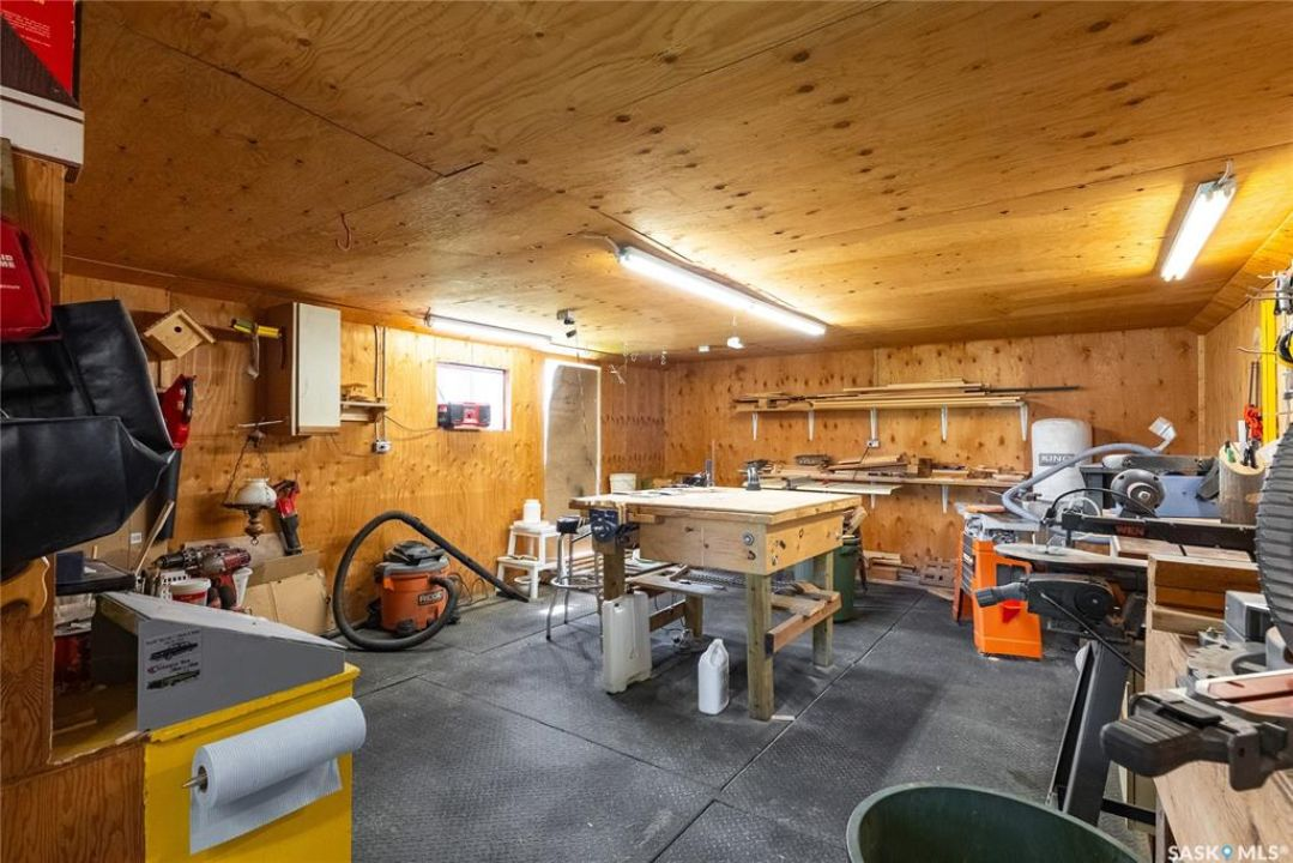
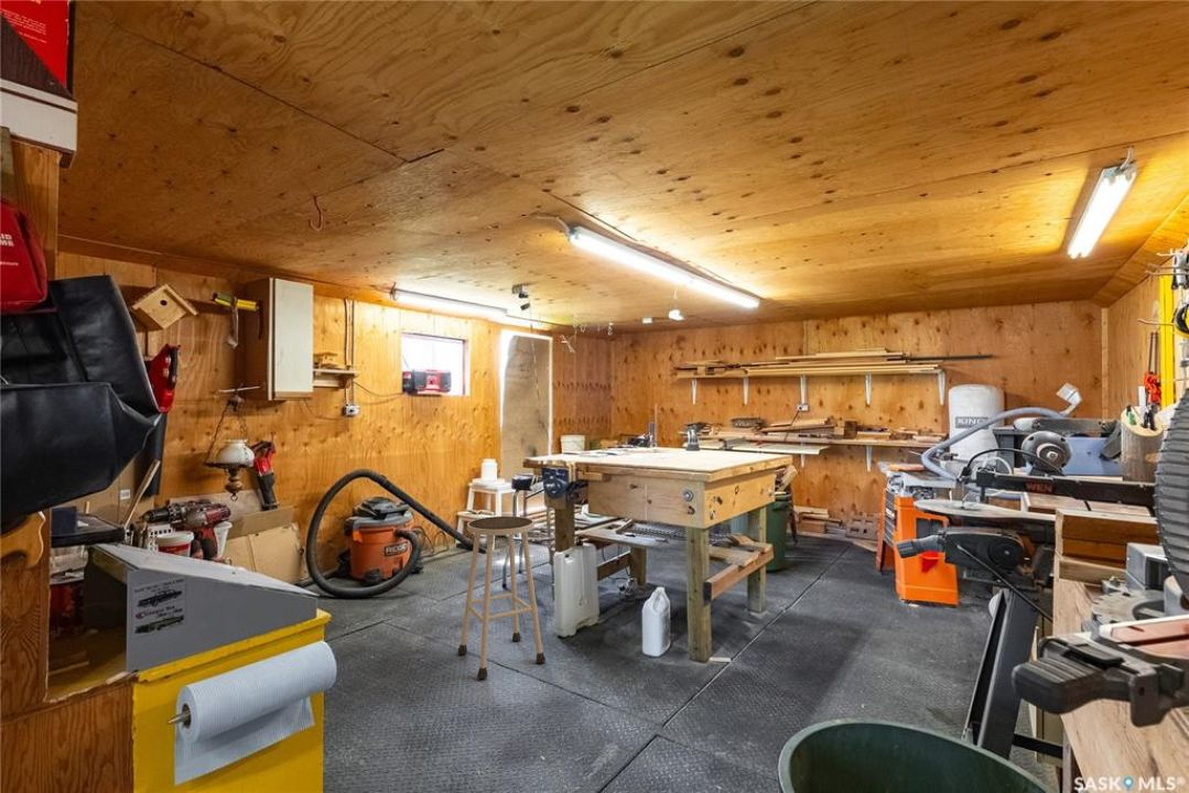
+ stool (500, 595)
